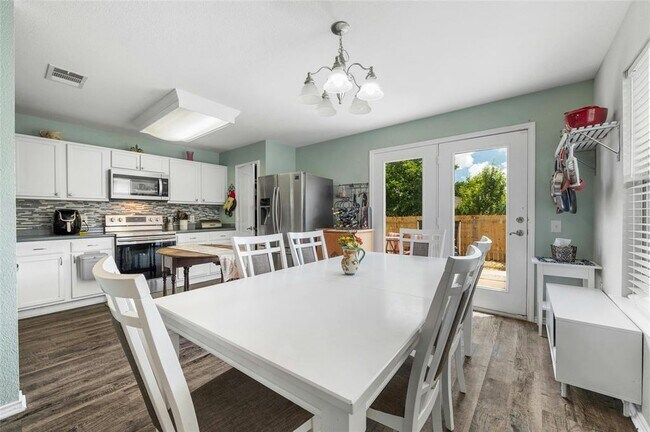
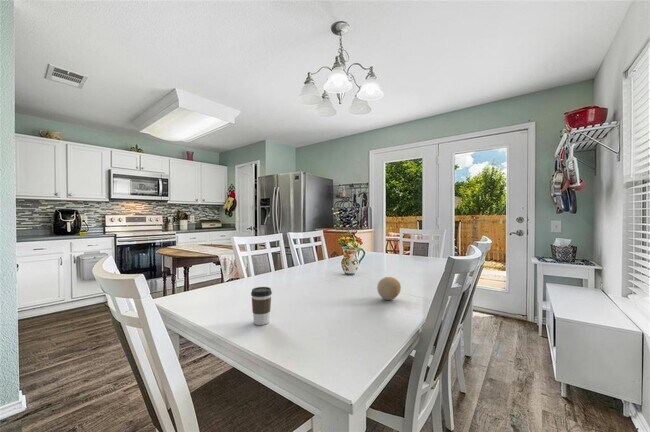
+ coffee cup (261, 305)
+ fruit (388, 288)
